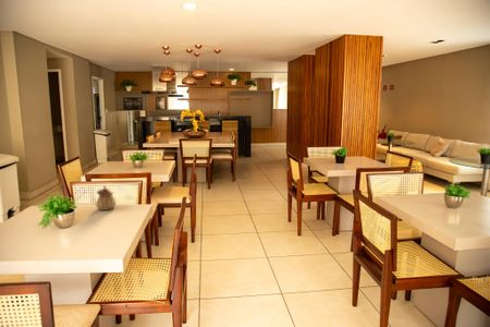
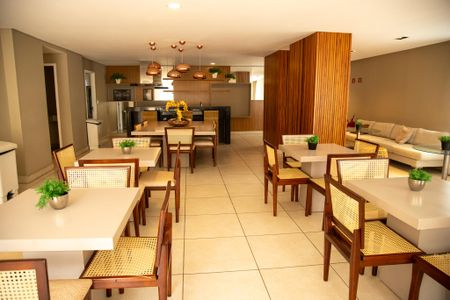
- teapot (105, 197)
